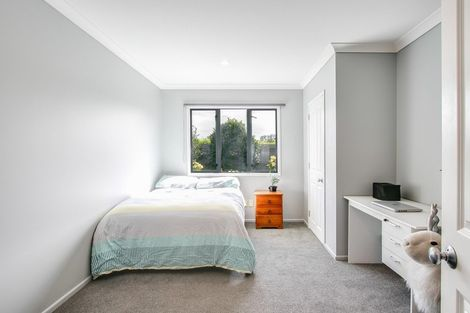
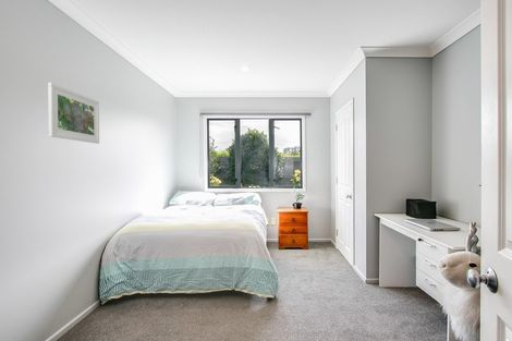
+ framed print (76, 117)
